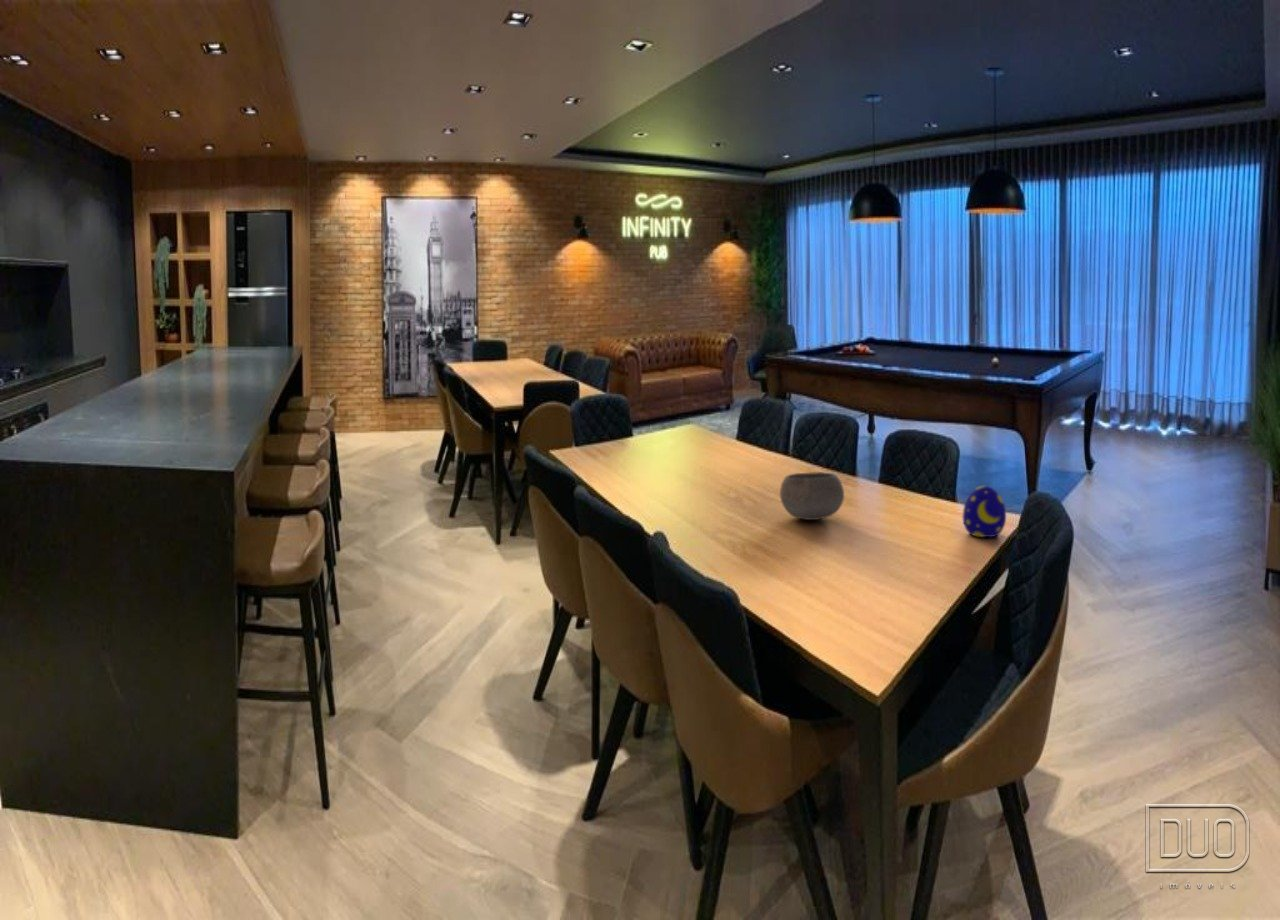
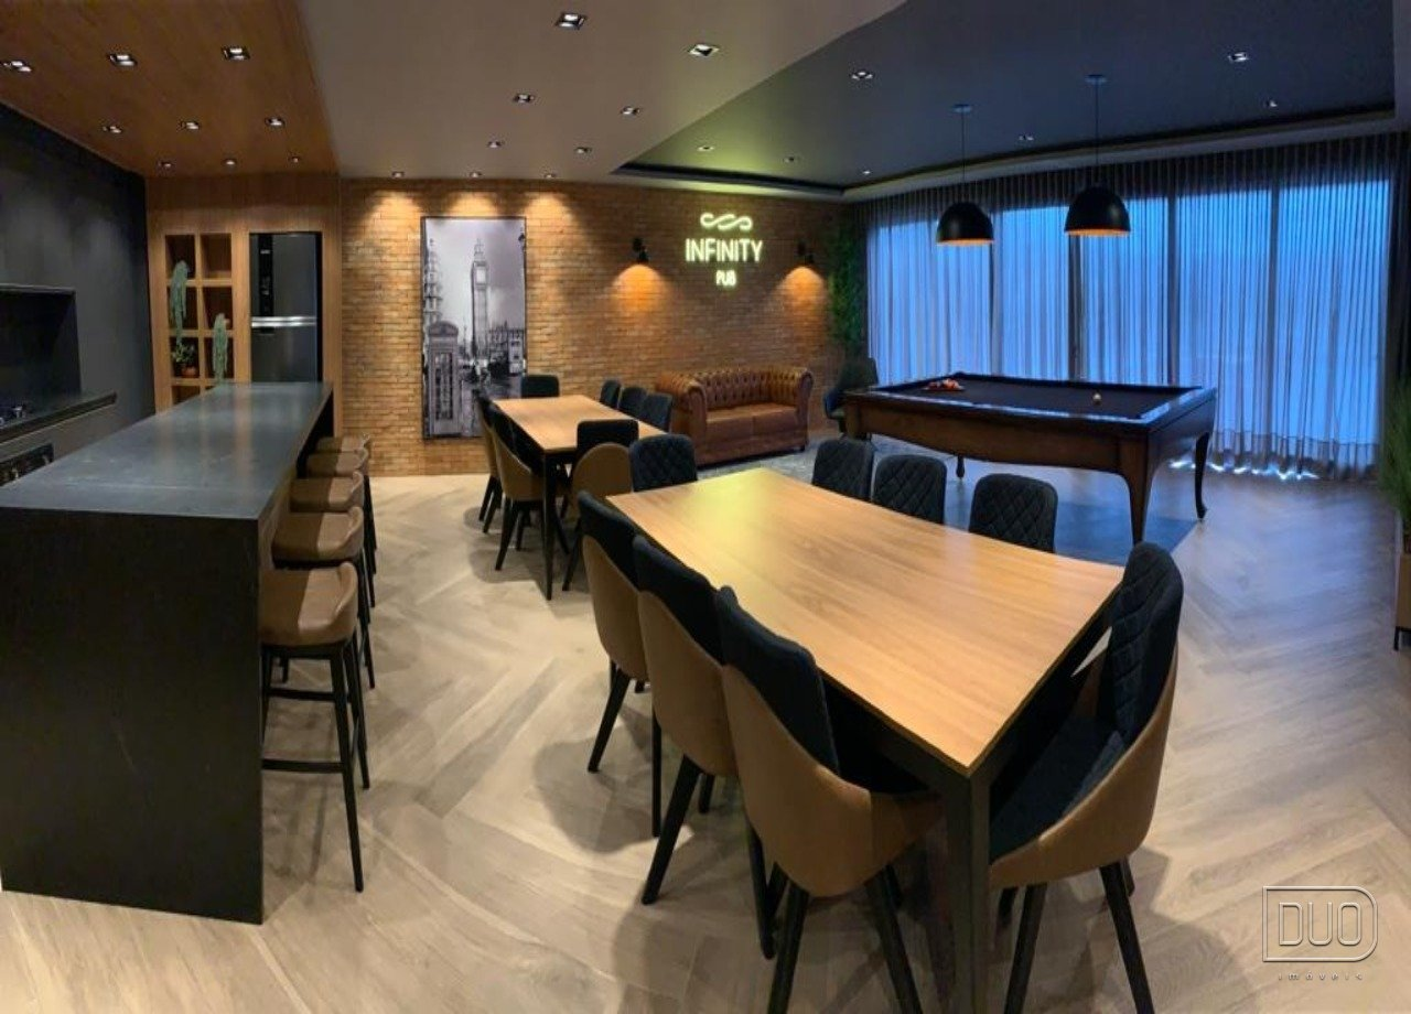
- bowl (811, 496)
- decorative egg (984, 510)
